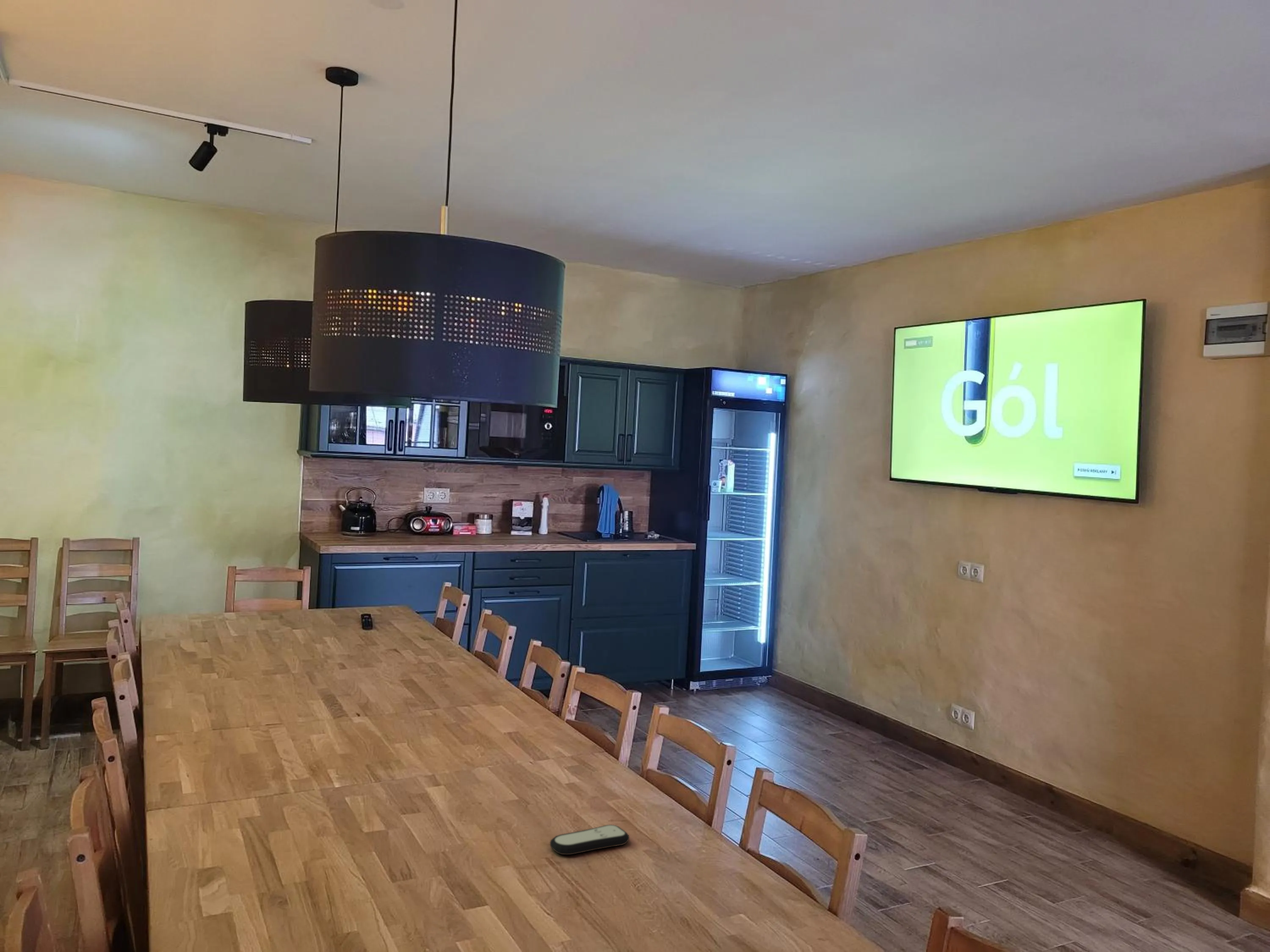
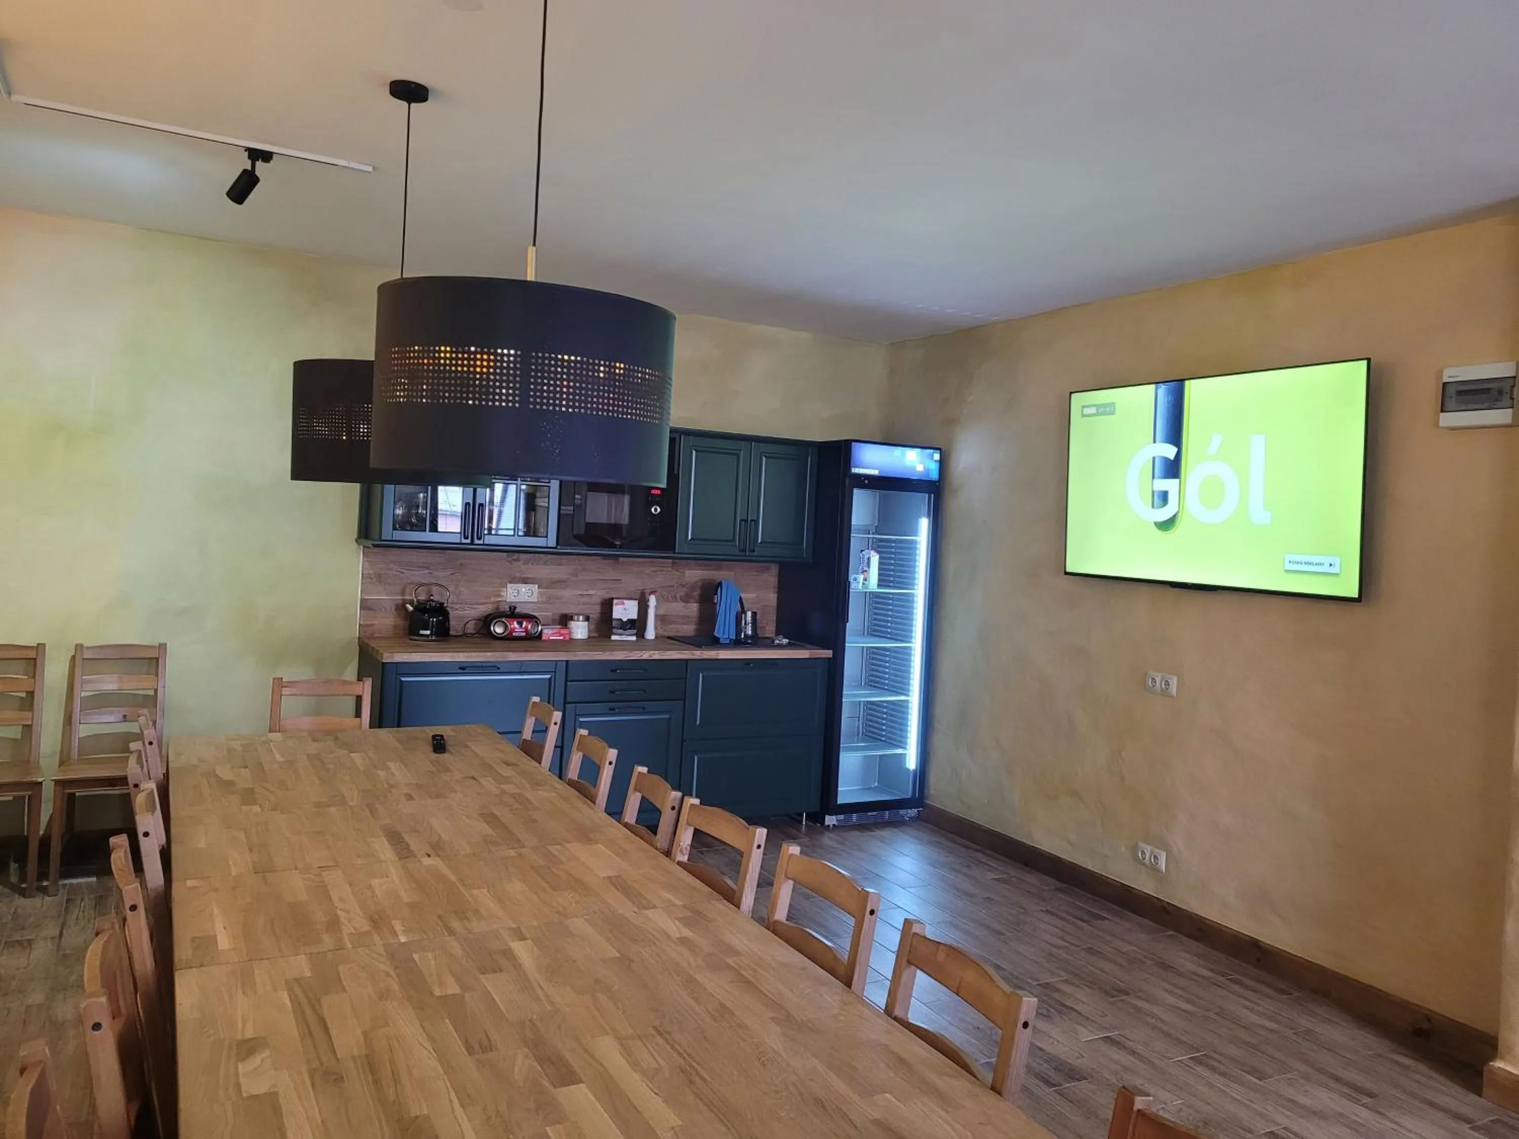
- remote control (589, 839)
